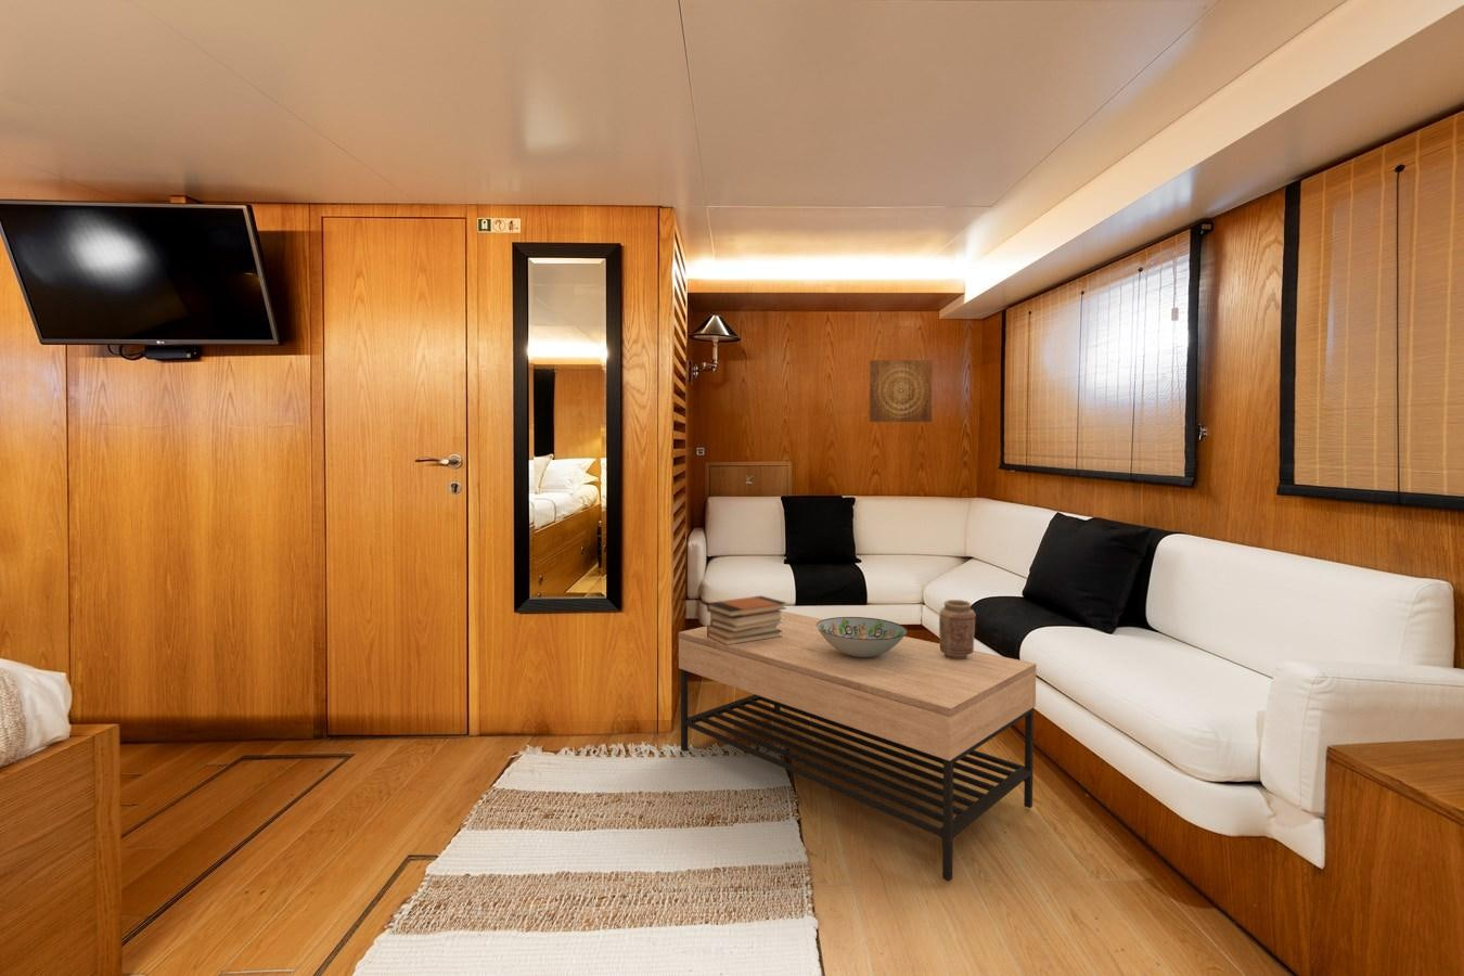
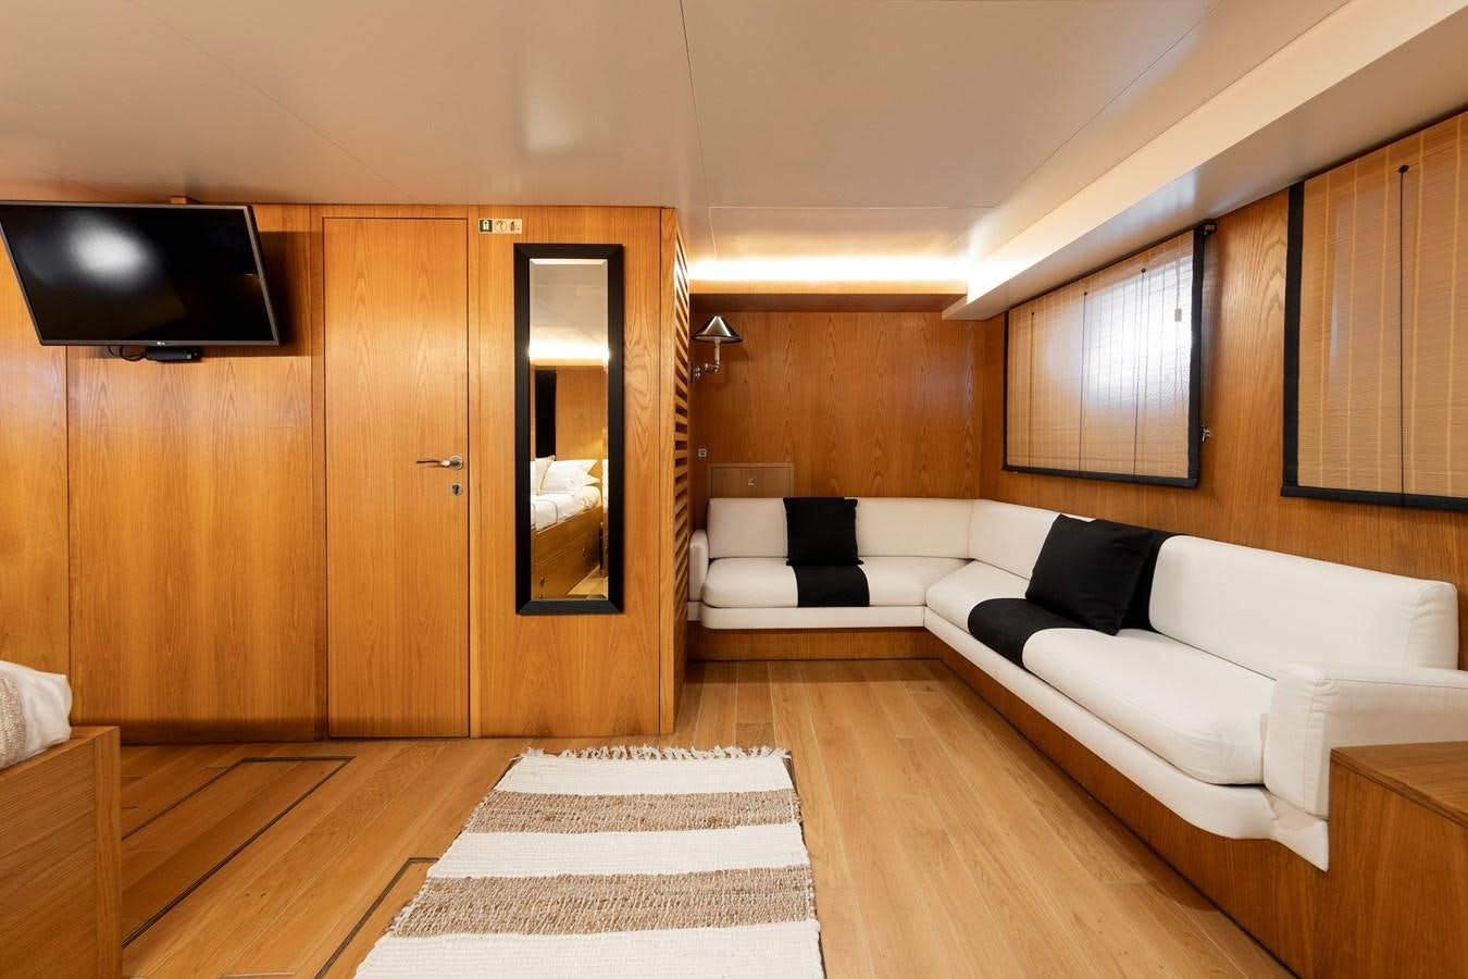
- book stack (746, 618)
- wall art (900, 390)
- coffee table (841, 711)
- vase (956, 629)
- decorative bowl (859, 639)
